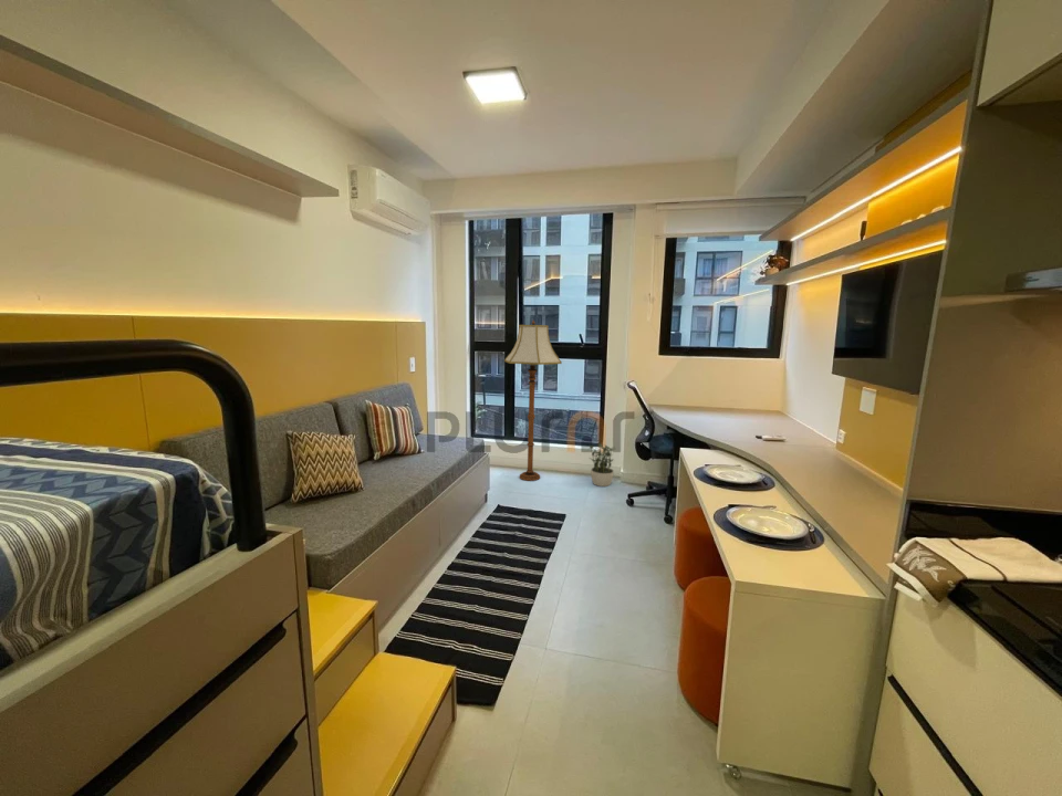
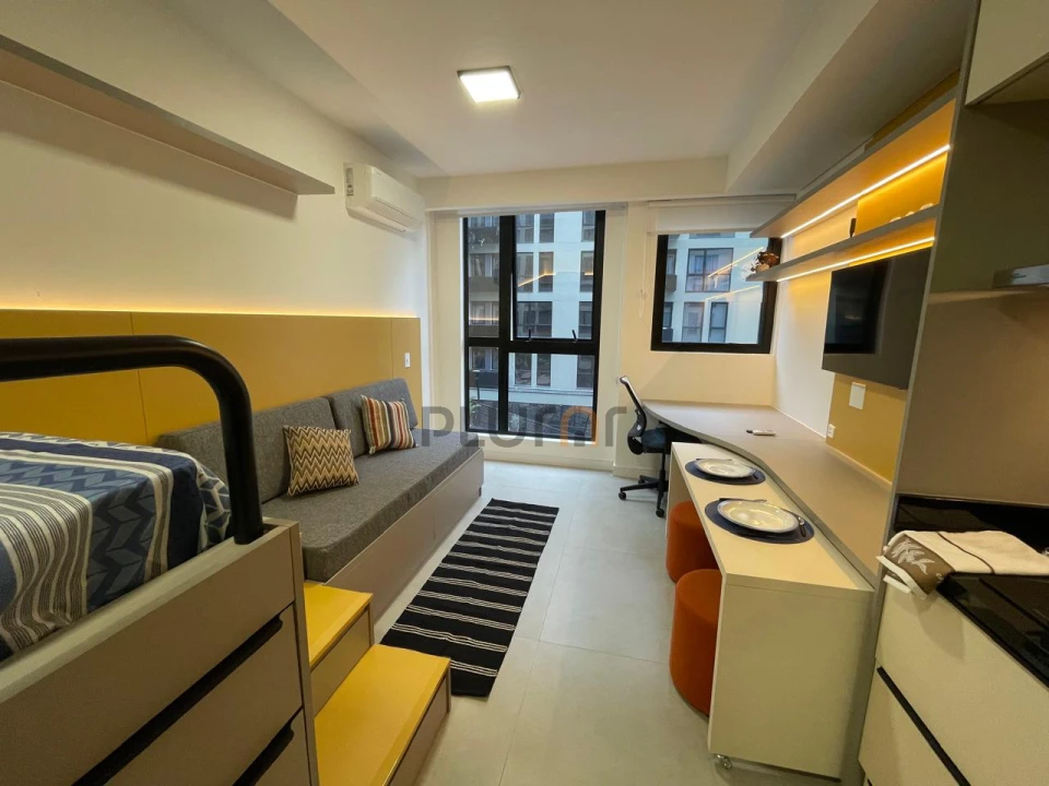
- potted plant (601, 462)
- floor lamp (531, 400)
